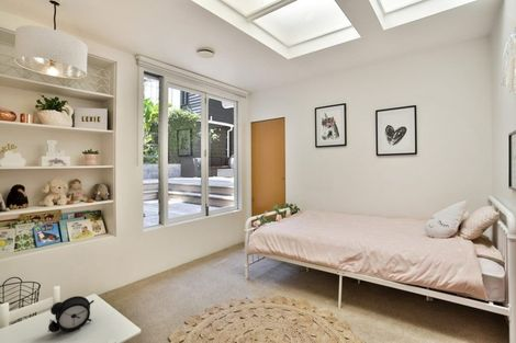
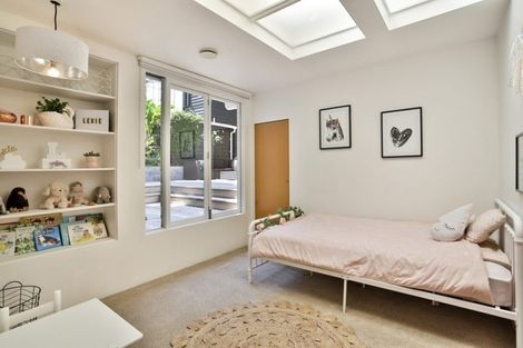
- alarm clock (71, 313)
